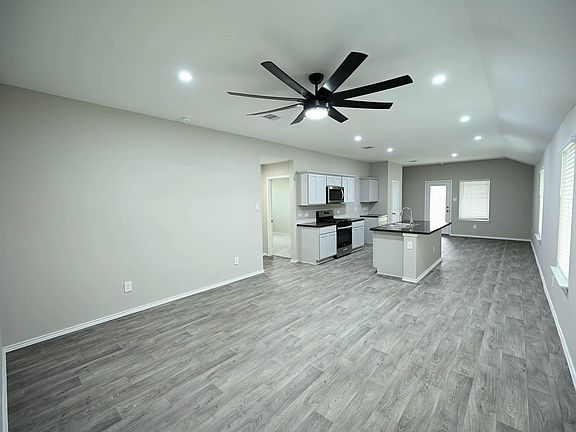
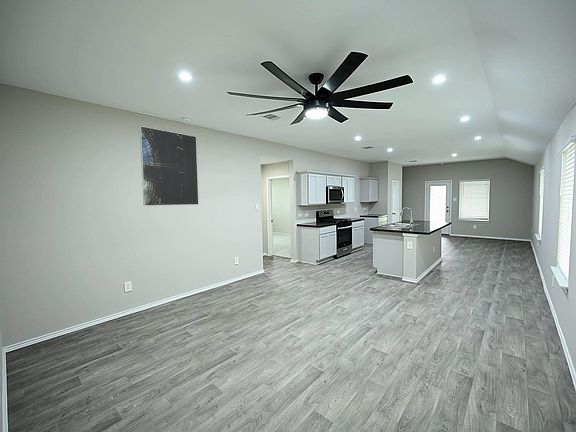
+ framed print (171, 168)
